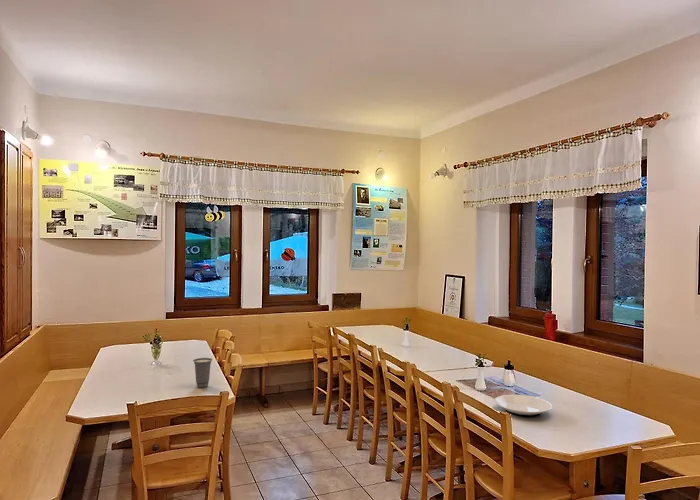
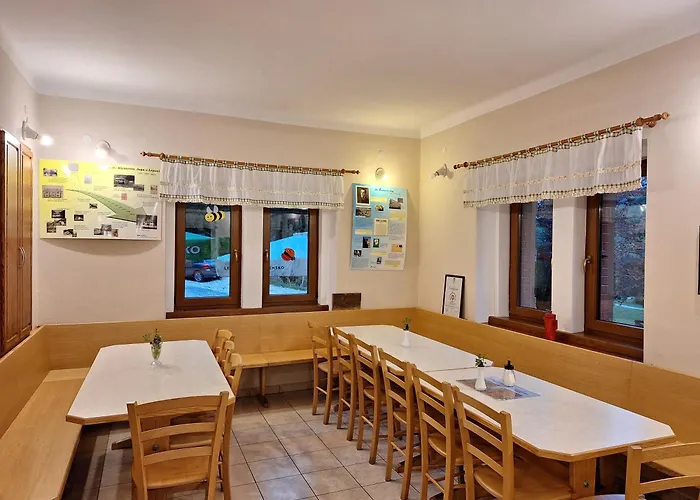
- cup (202, 373)
- plate (522, 406)
